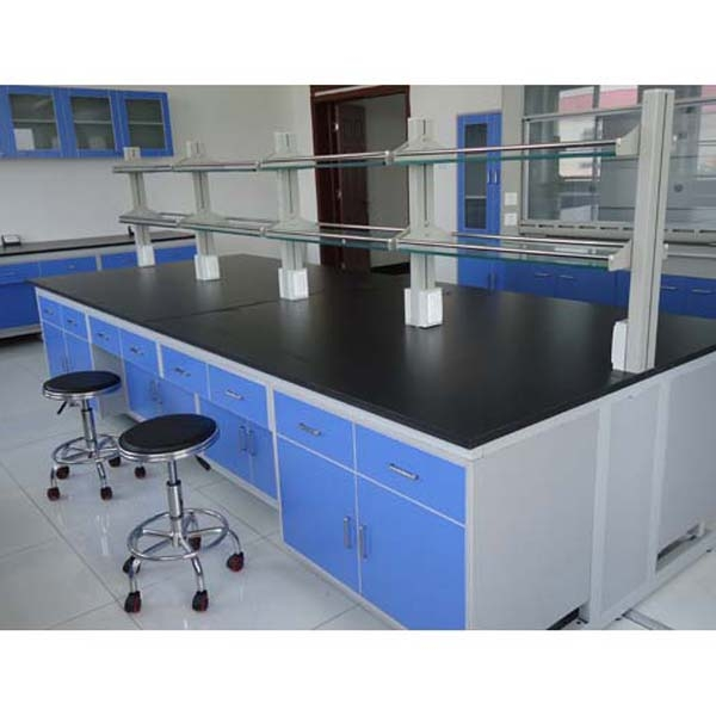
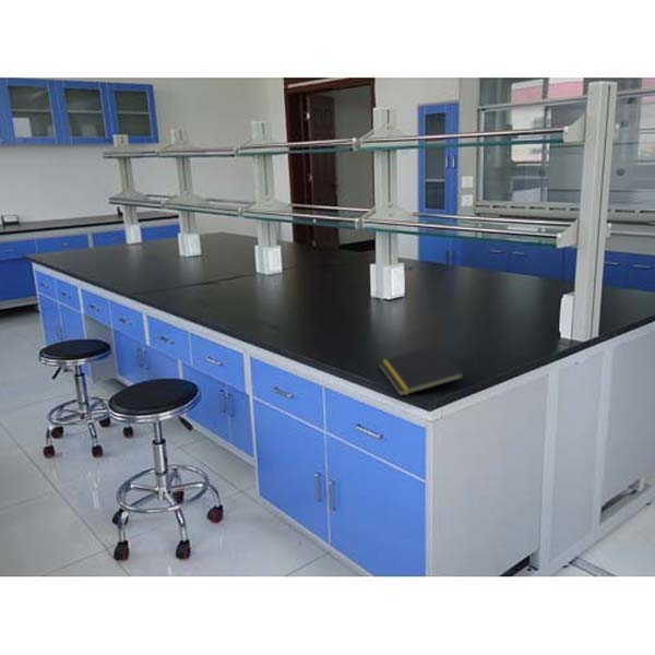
+ notepad (418, 369)
